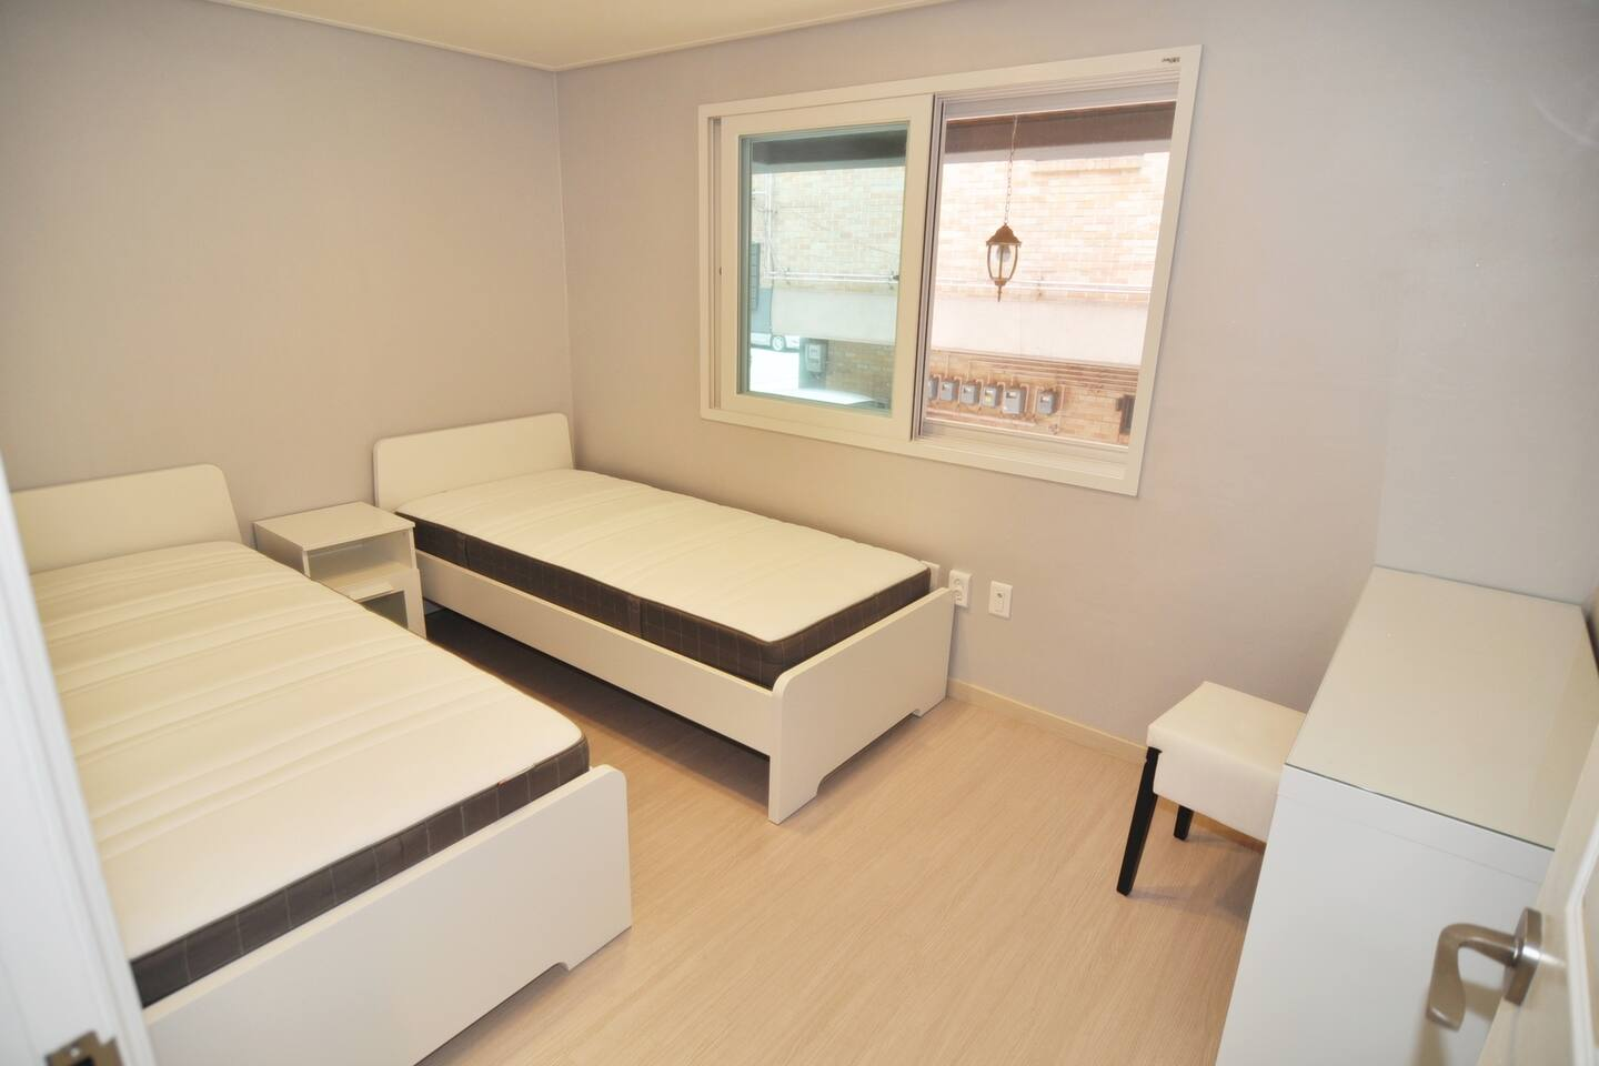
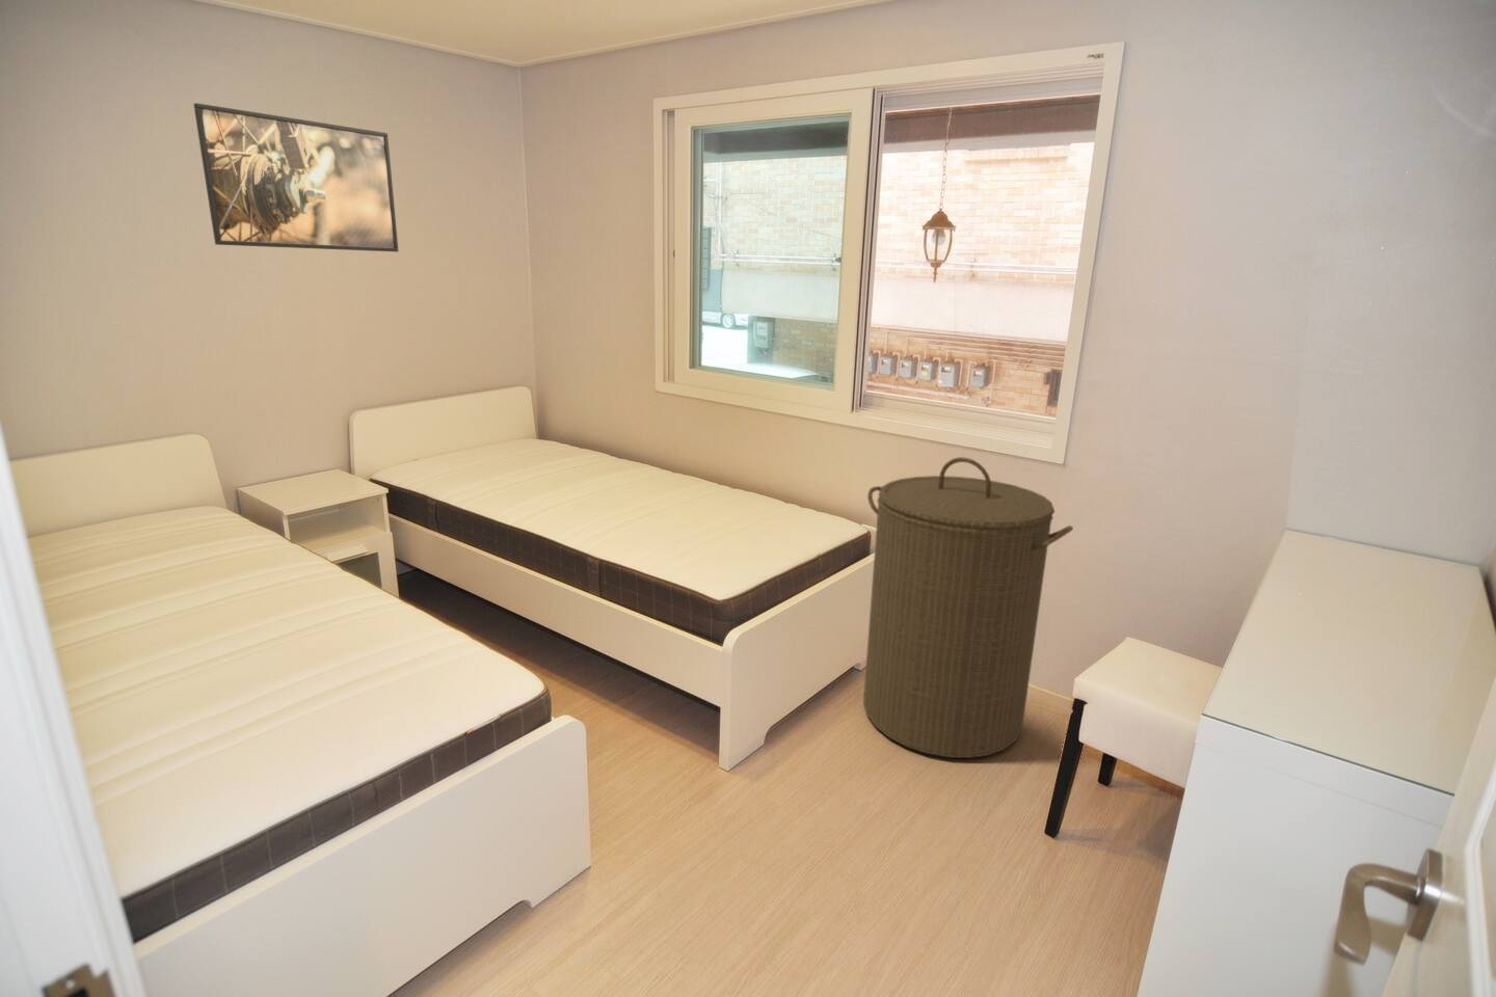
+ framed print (306, 185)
+ laundry hamper (954, 592)
